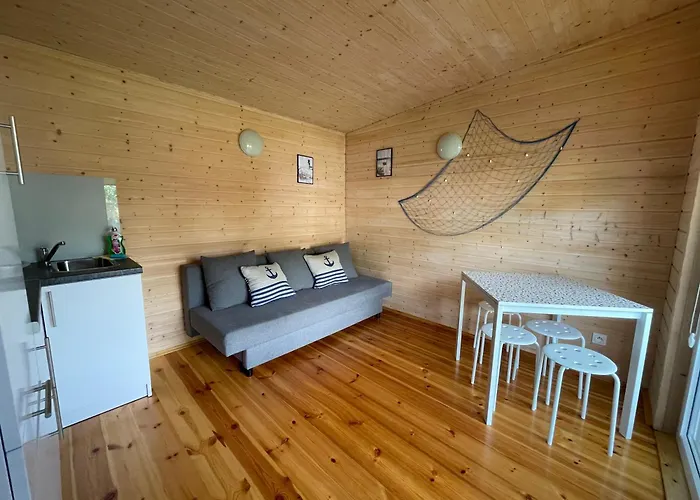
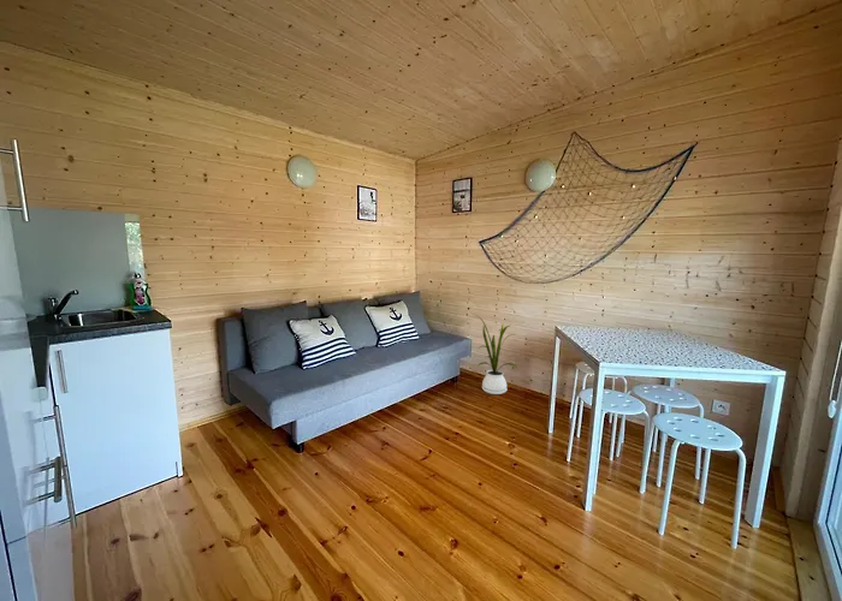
+ house plant (492, 353)
